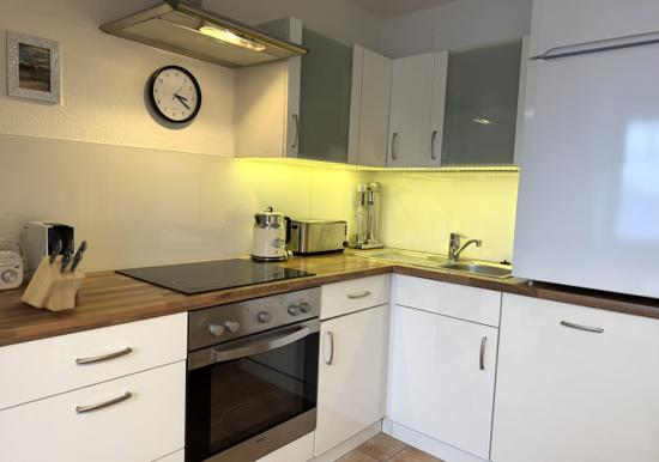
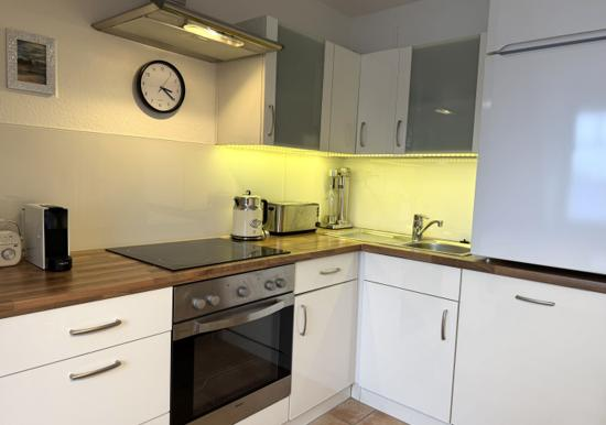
- knife block (55, 270)
